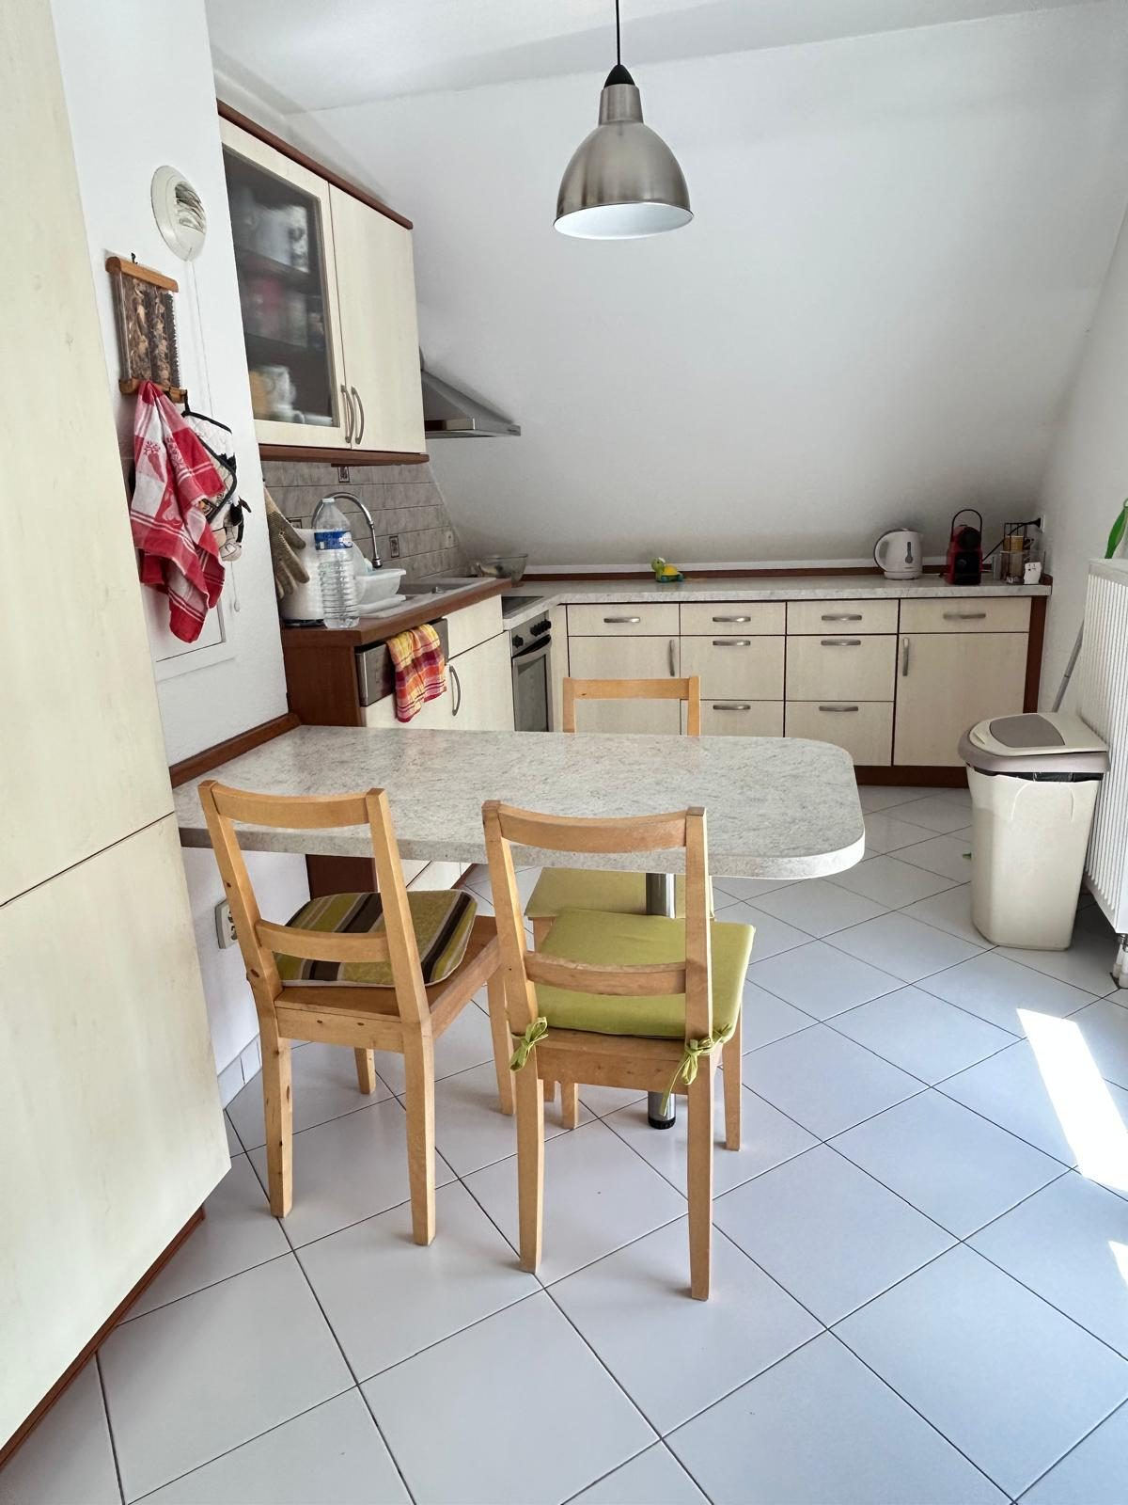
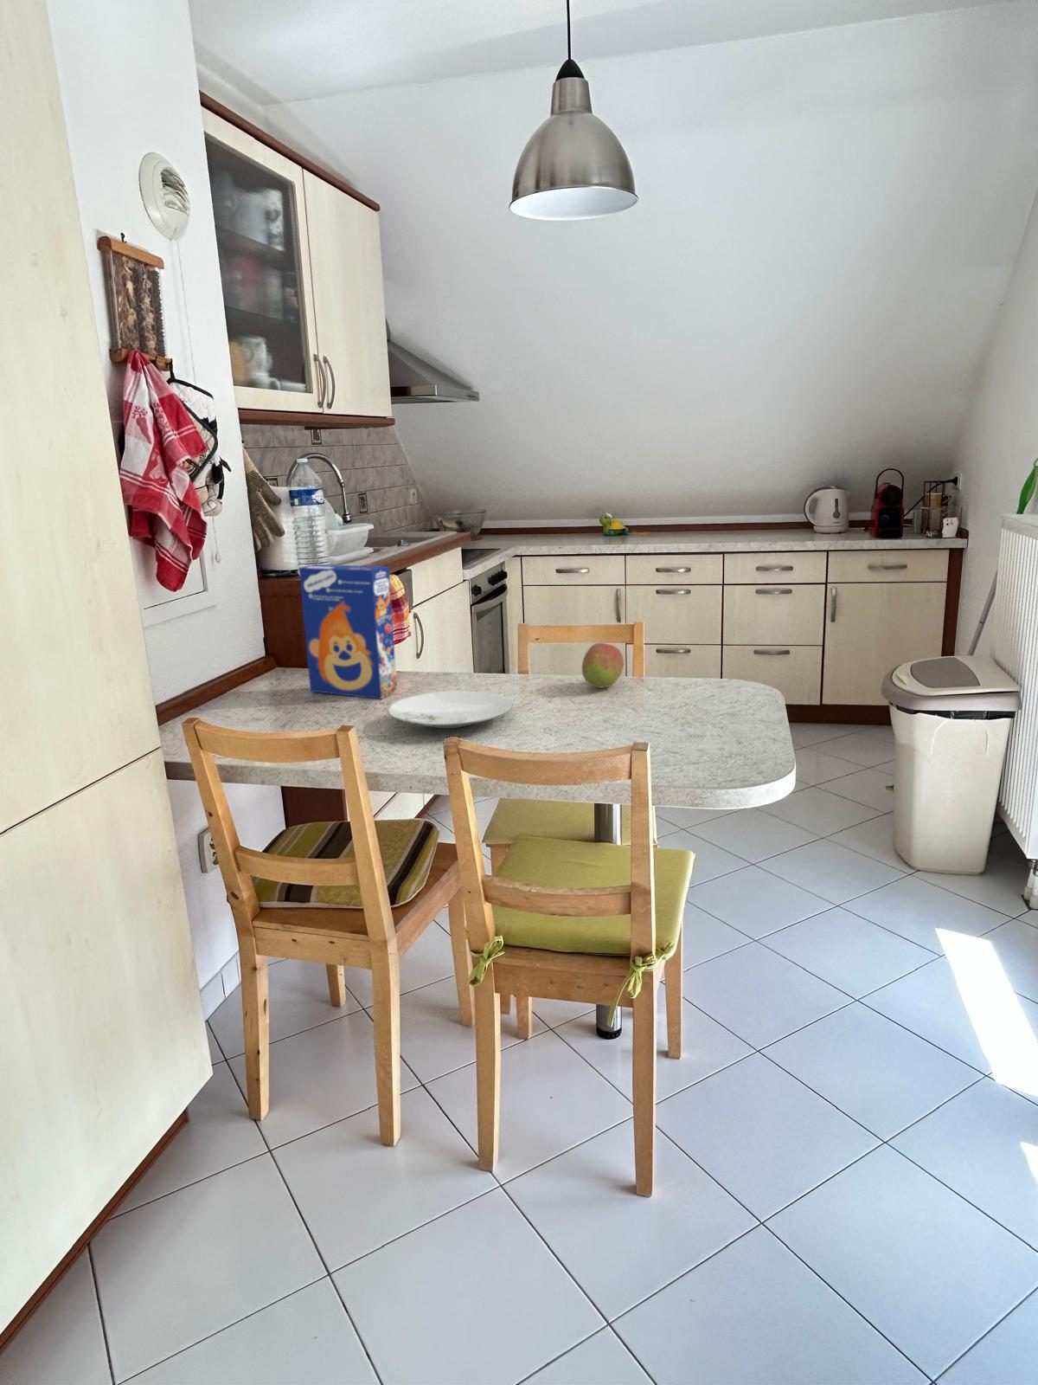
+ fruit (602, 665)
+ cereal box (349, 630)
+ plate (450, 714)
